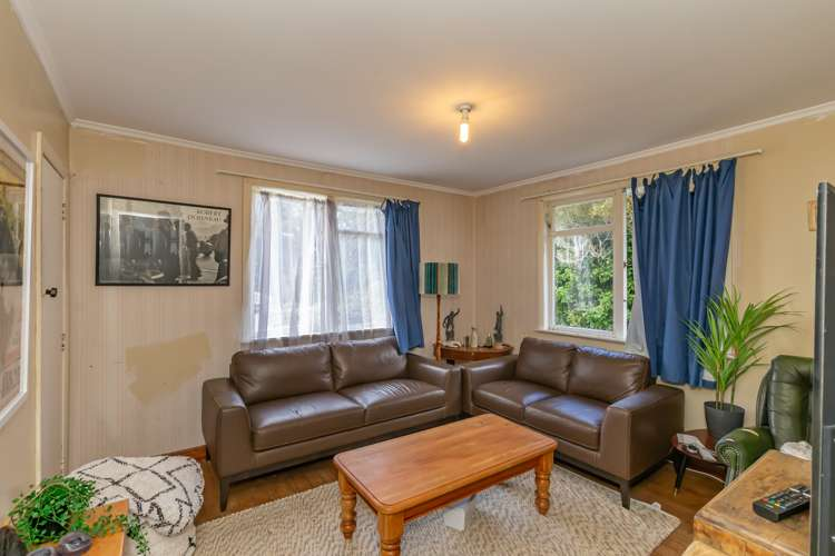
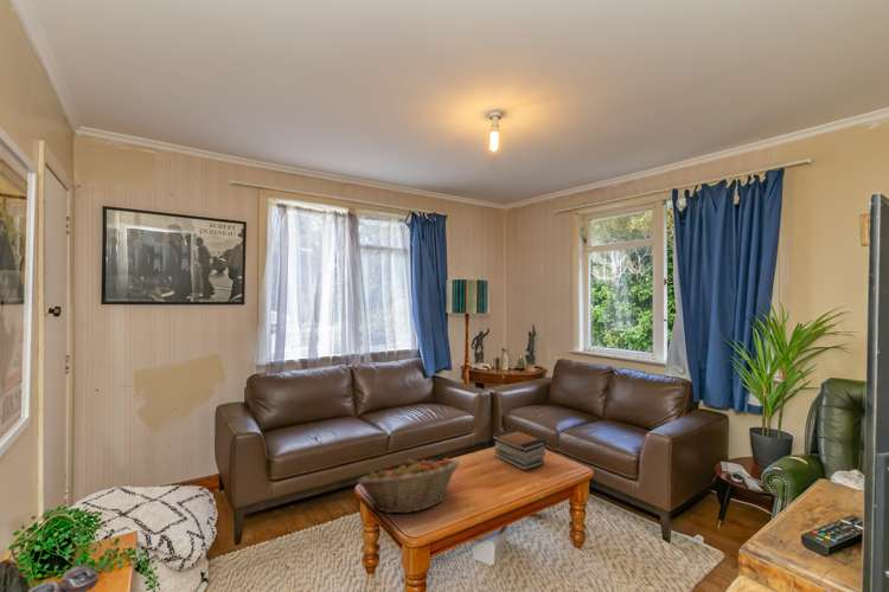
+ fruit basket (409, 478)
+ book stack (518, 449)
